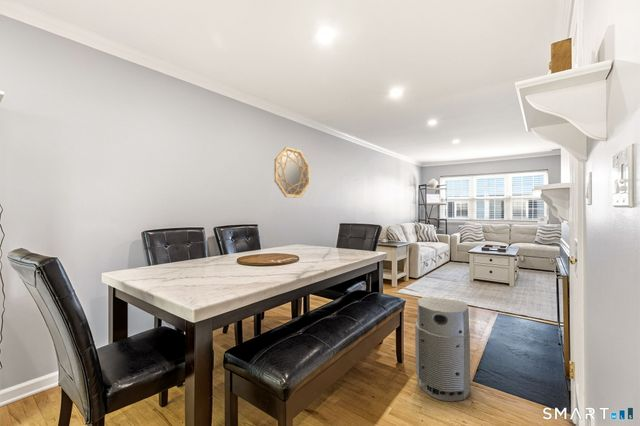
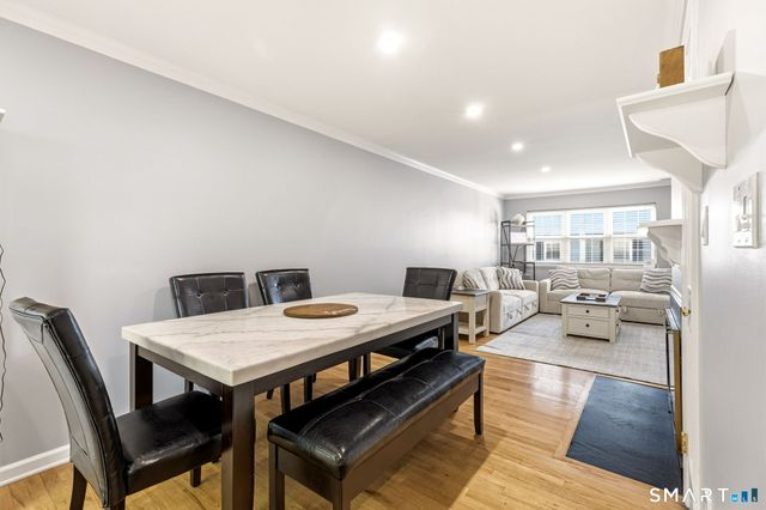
- air purifier (442, 344)
- home mirror (293, 173)
